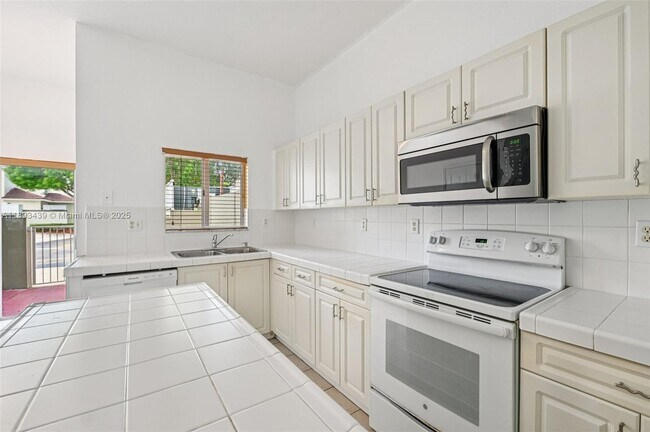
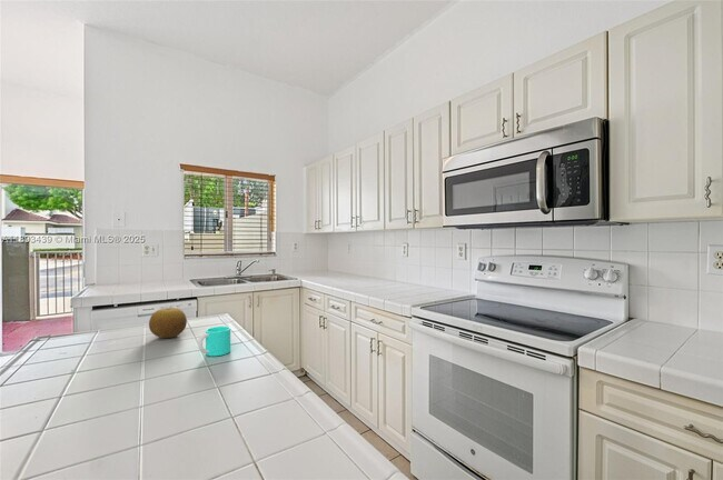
+ fruit (168, 322)
+ cup (214, 341)
